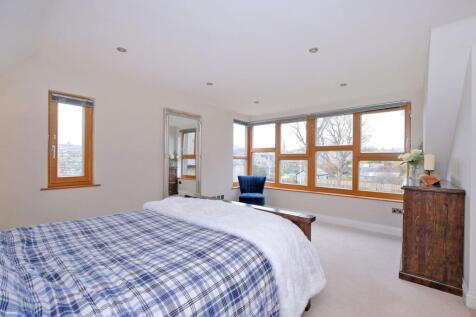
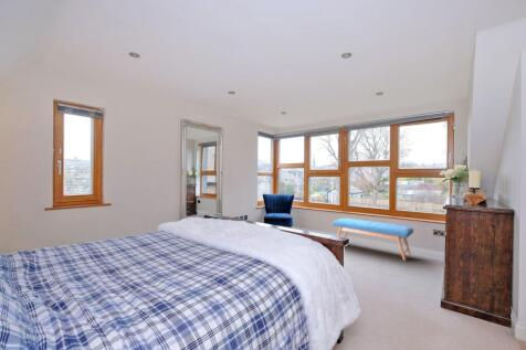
+ bench (370, 234)
